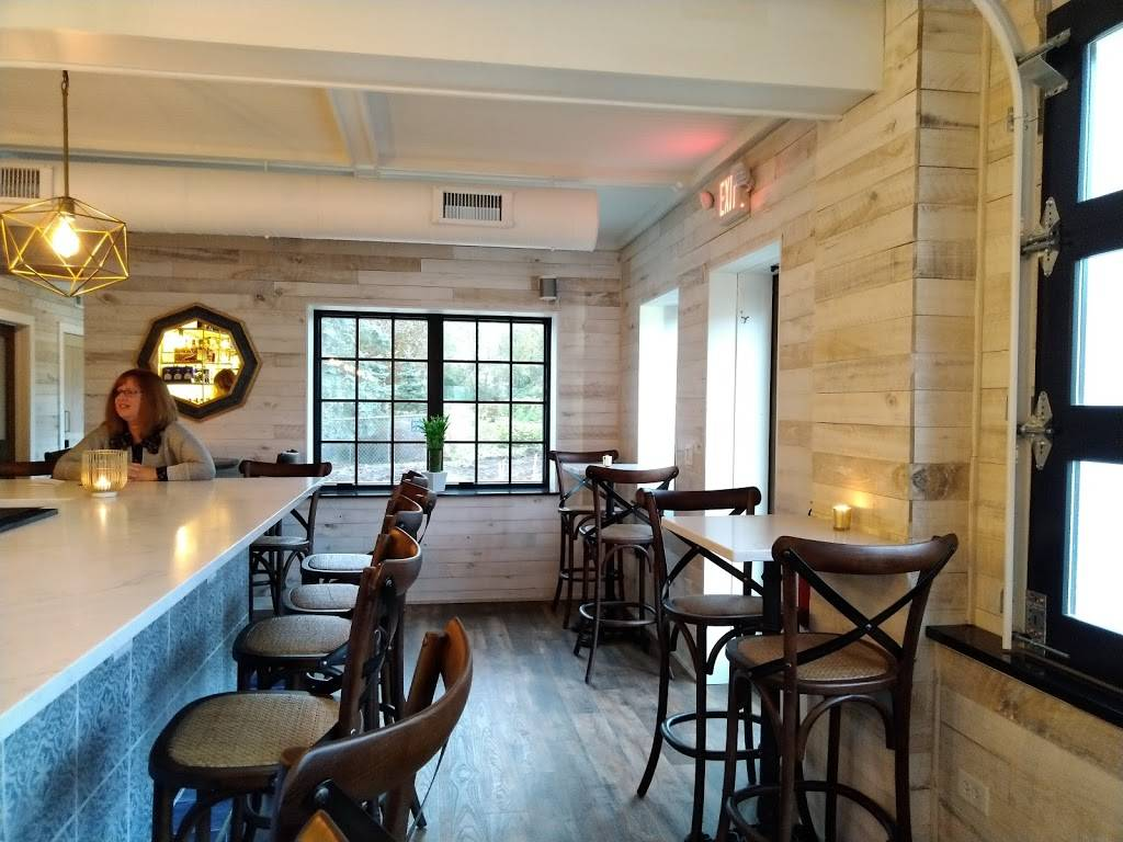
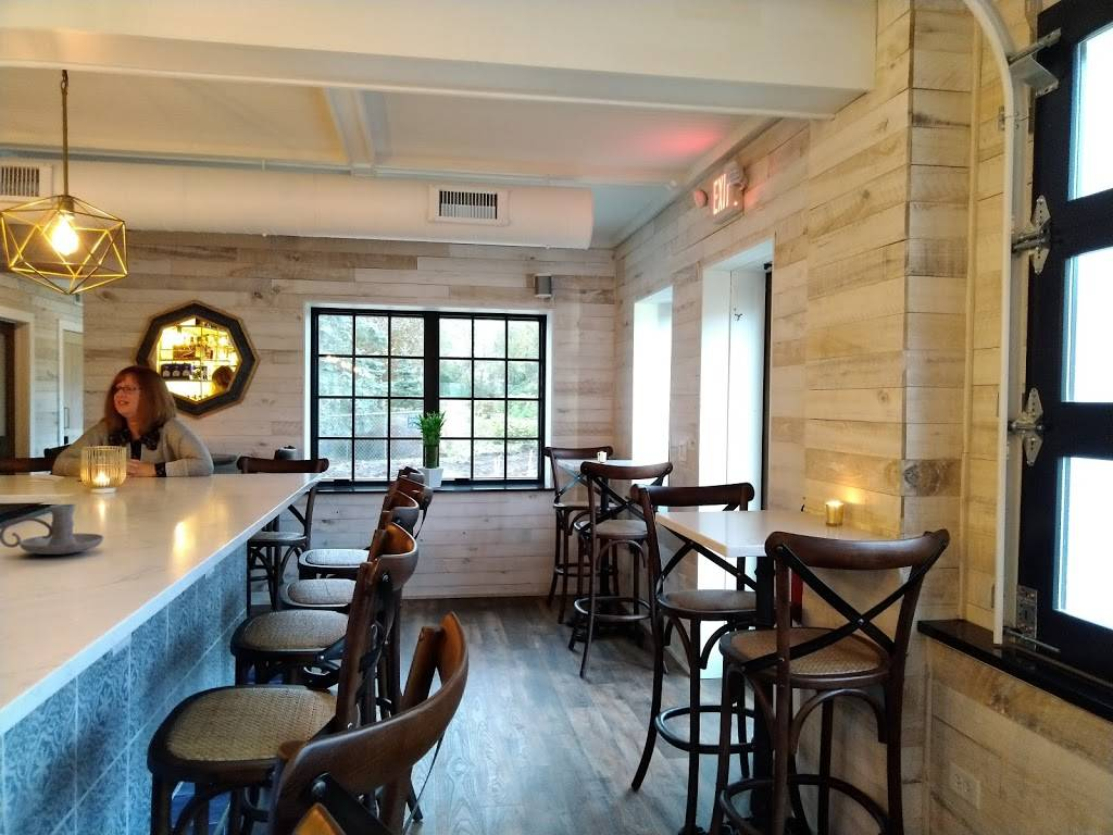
+ candle holder (52, 528)
